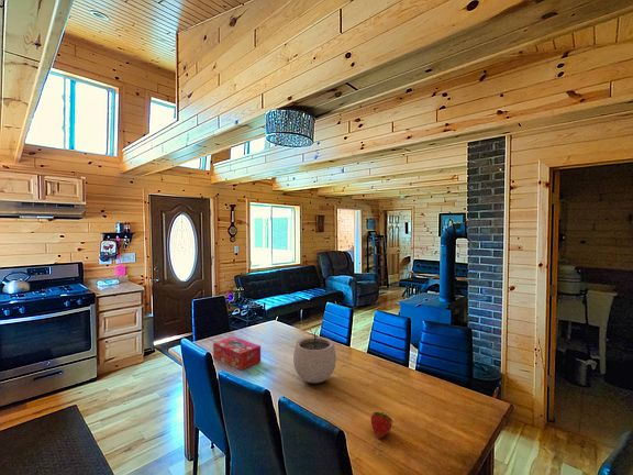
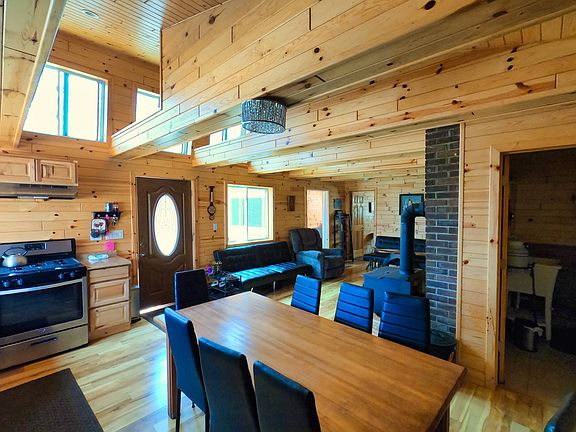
- tissue box (236, 352)
- fruit (380, 421)
- plant pot (314, 353)
